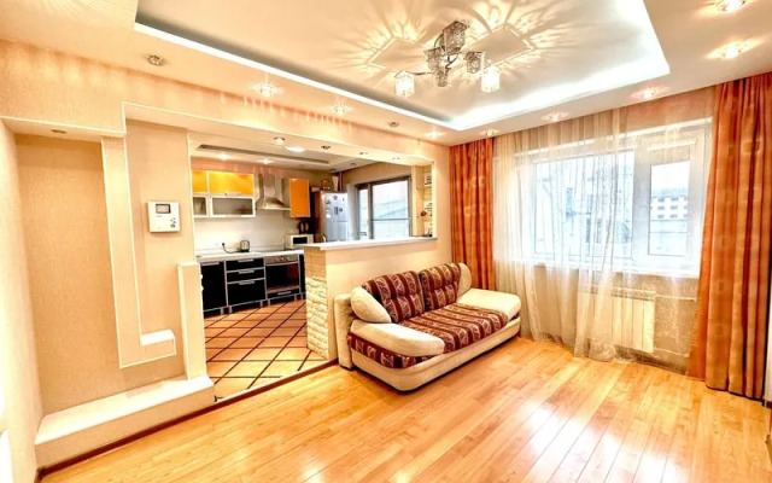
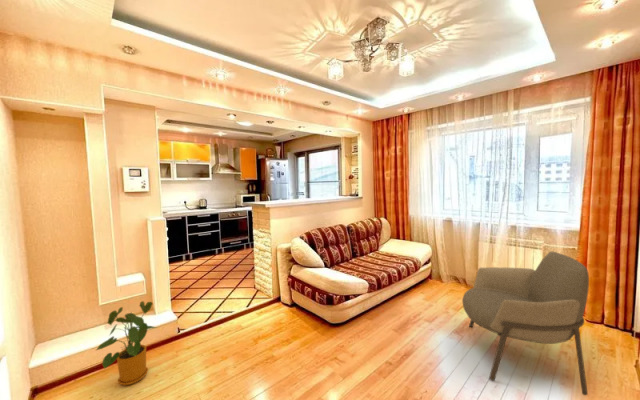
+ armchair (516, 305)
+ house plant (128, 345)
